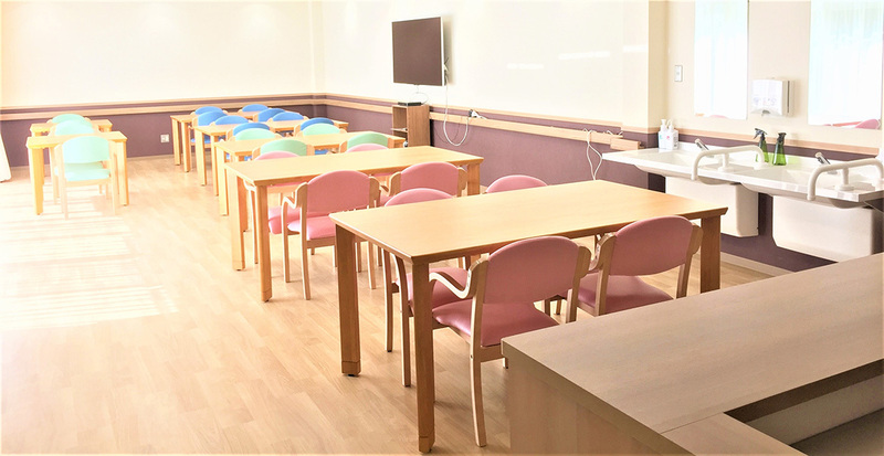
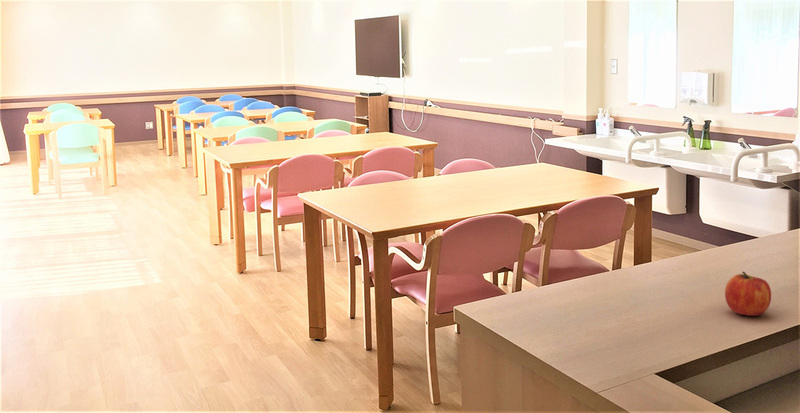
+ fruit (748, 292)
